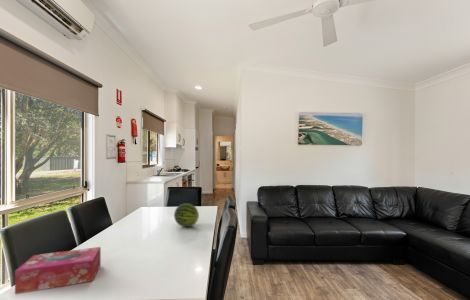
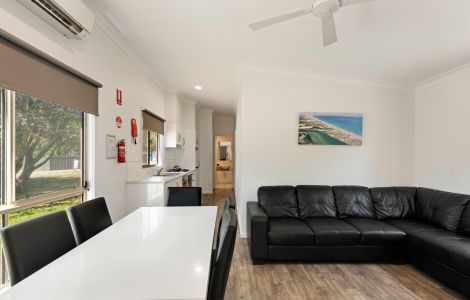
- tissue box (62, 267)
- fruit (186, 214)
